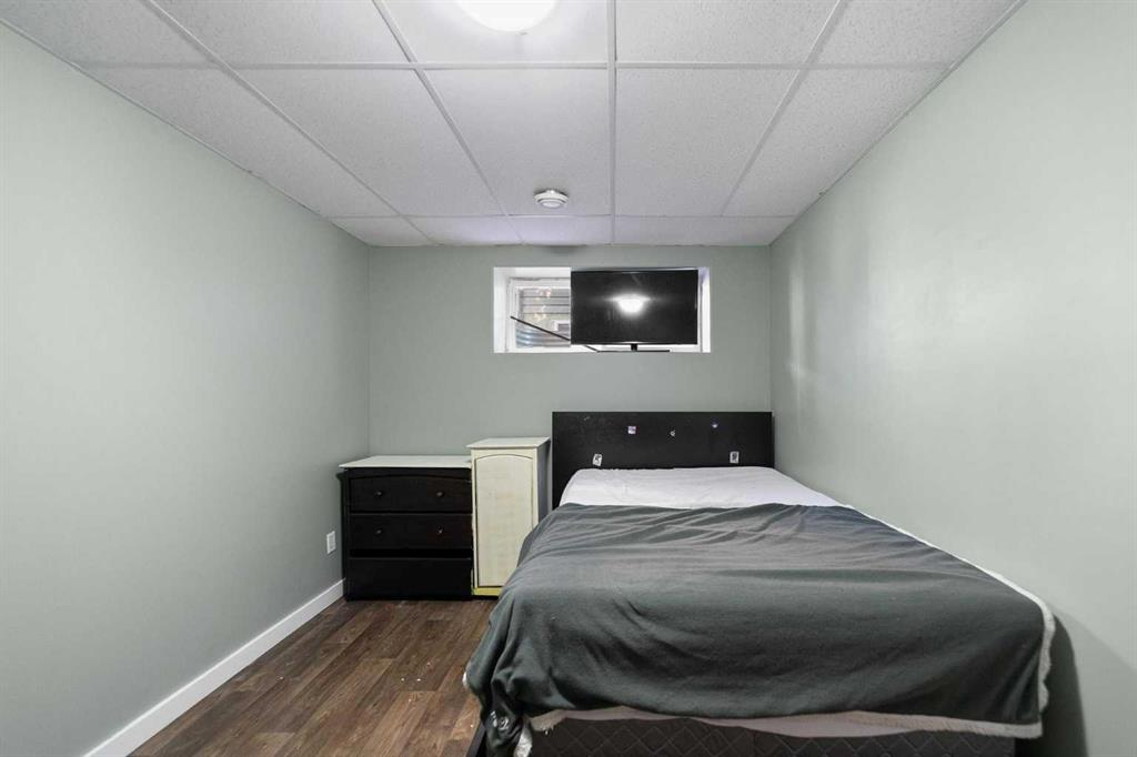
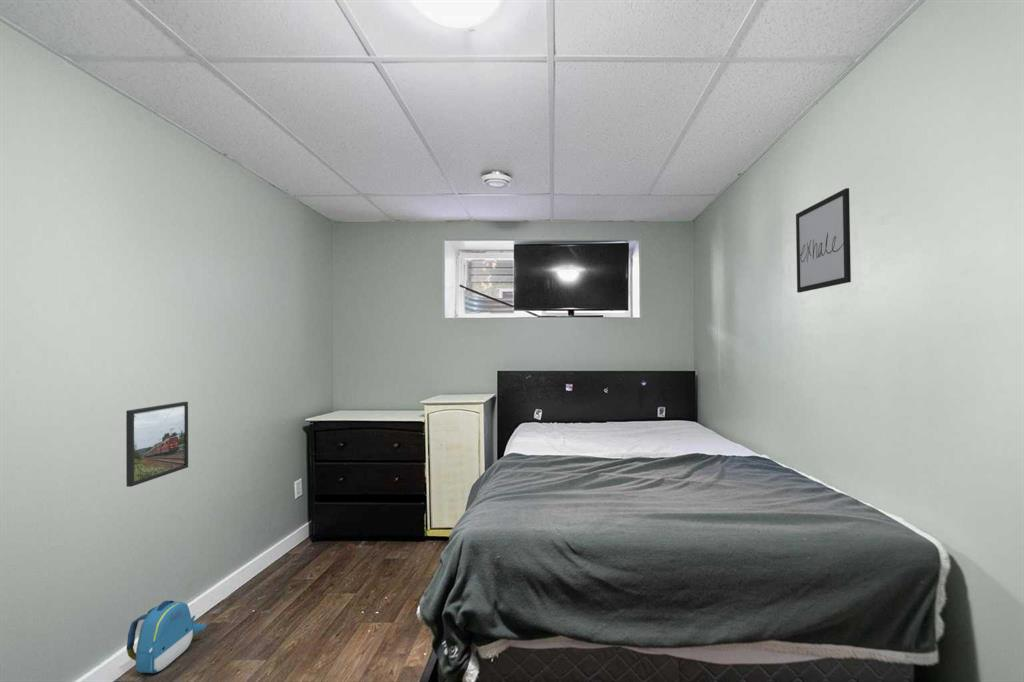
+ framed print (159, 441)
+ backpack (163, 629)
+ wall art (820, 245)
